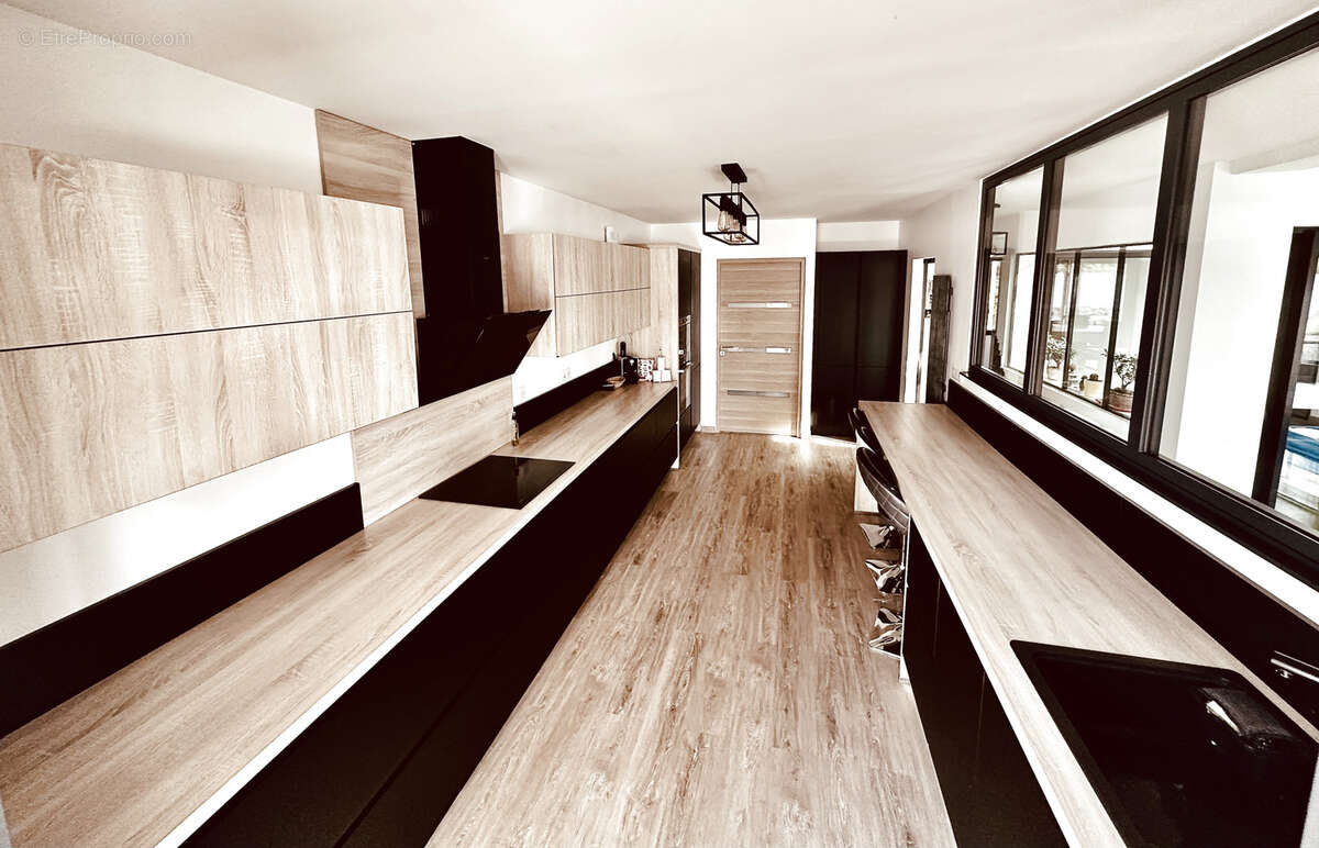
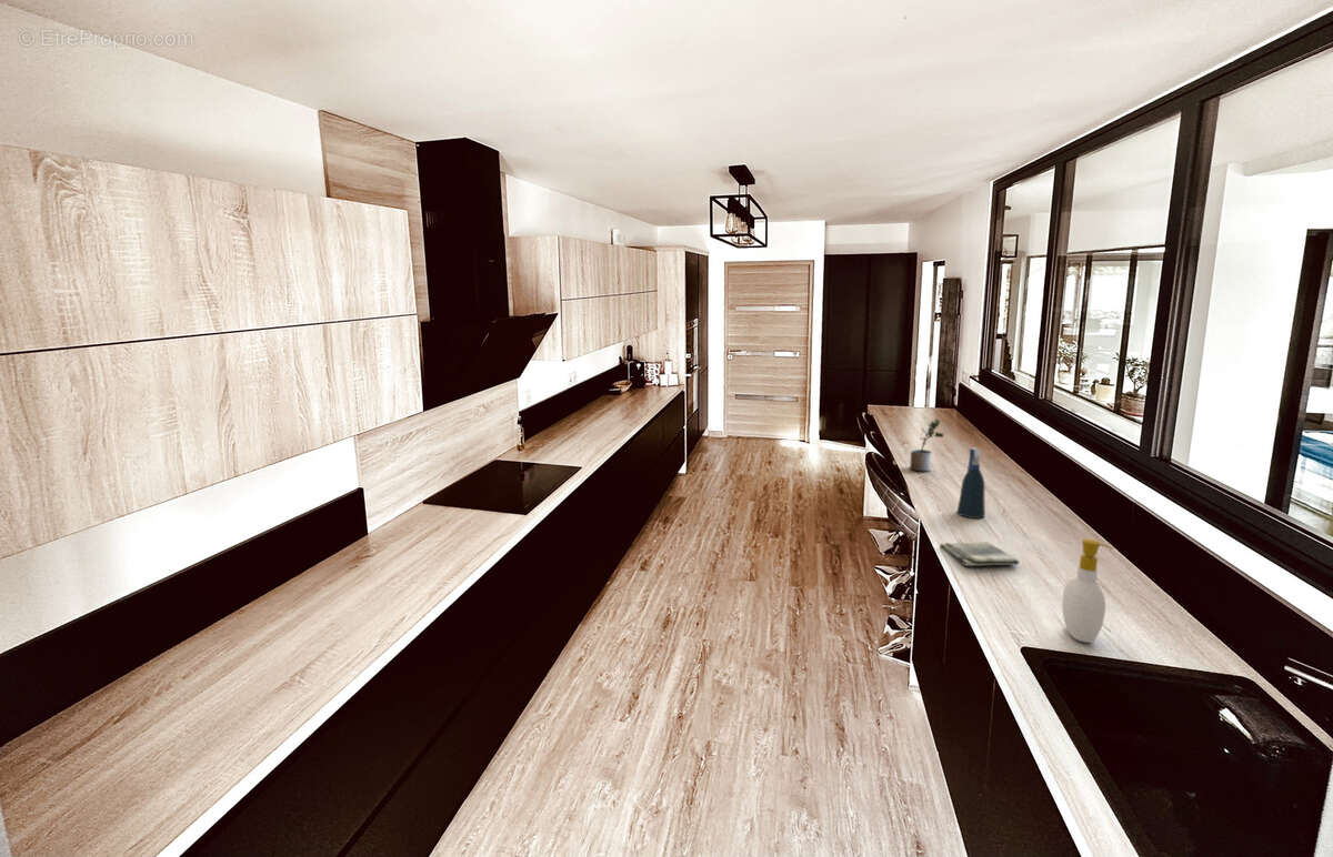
+ spray bottle (974, 481)
+ soap bottle (1086, 588)
+ potted plant (924, 444)
+ dish towel (976, 552)
